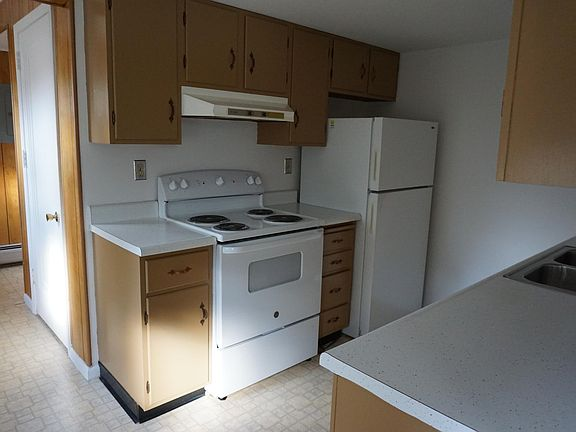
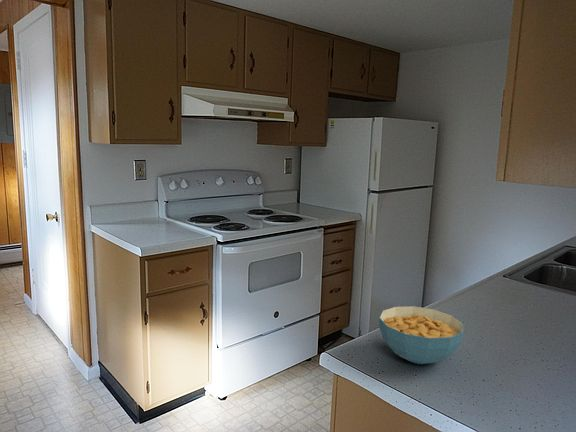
+ cereal bowl (419, 339)
